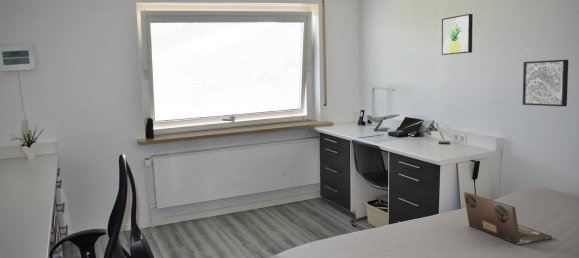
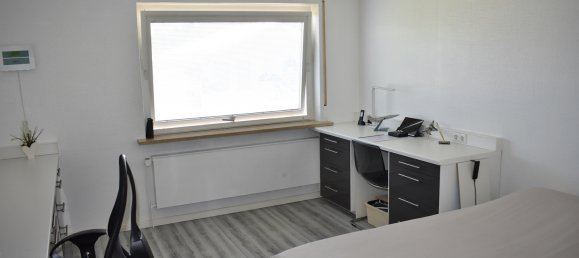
- wall art (544, 83)
- wall art (456, 35)
- laptop (505, 214)
